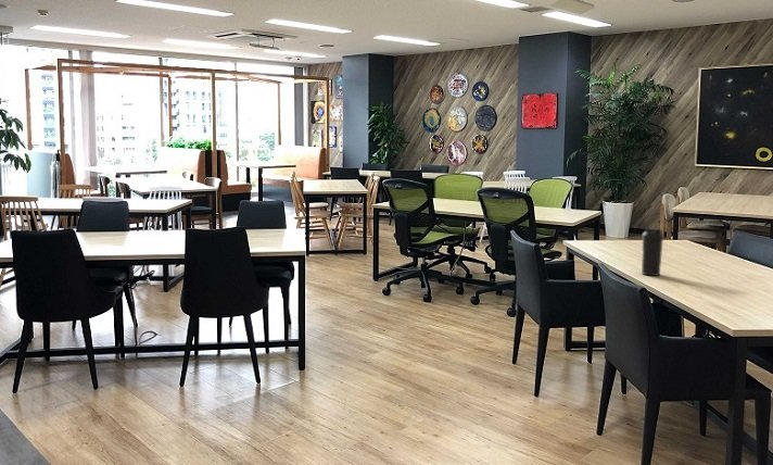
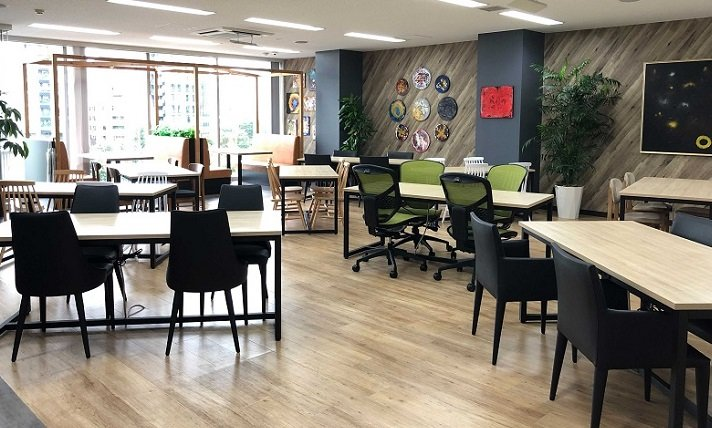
- water bottle (651, 251)
